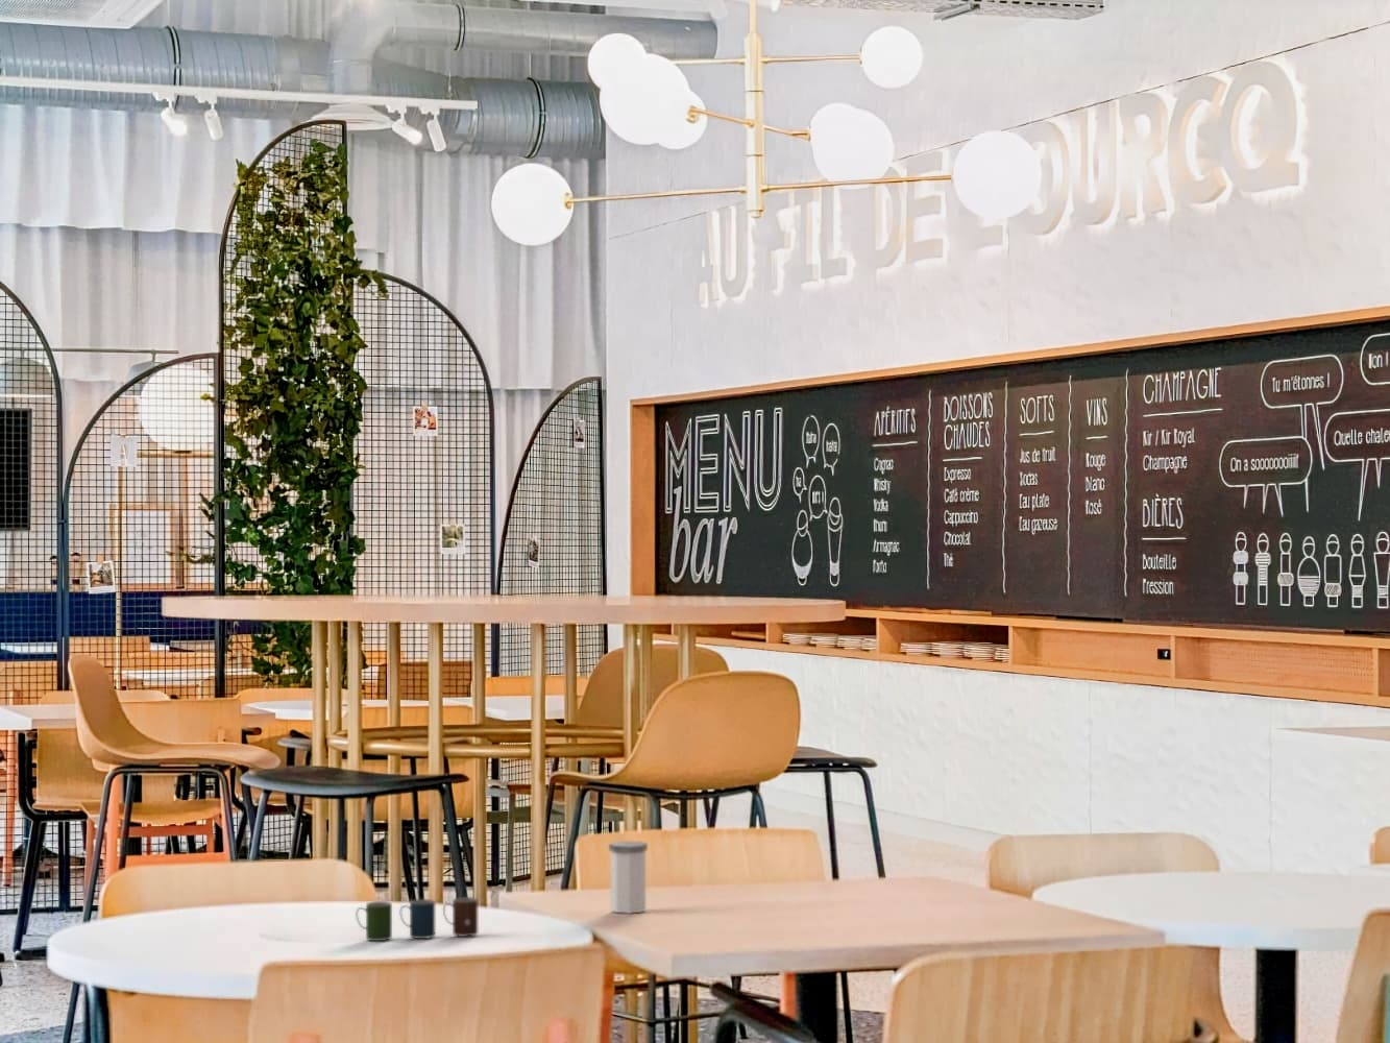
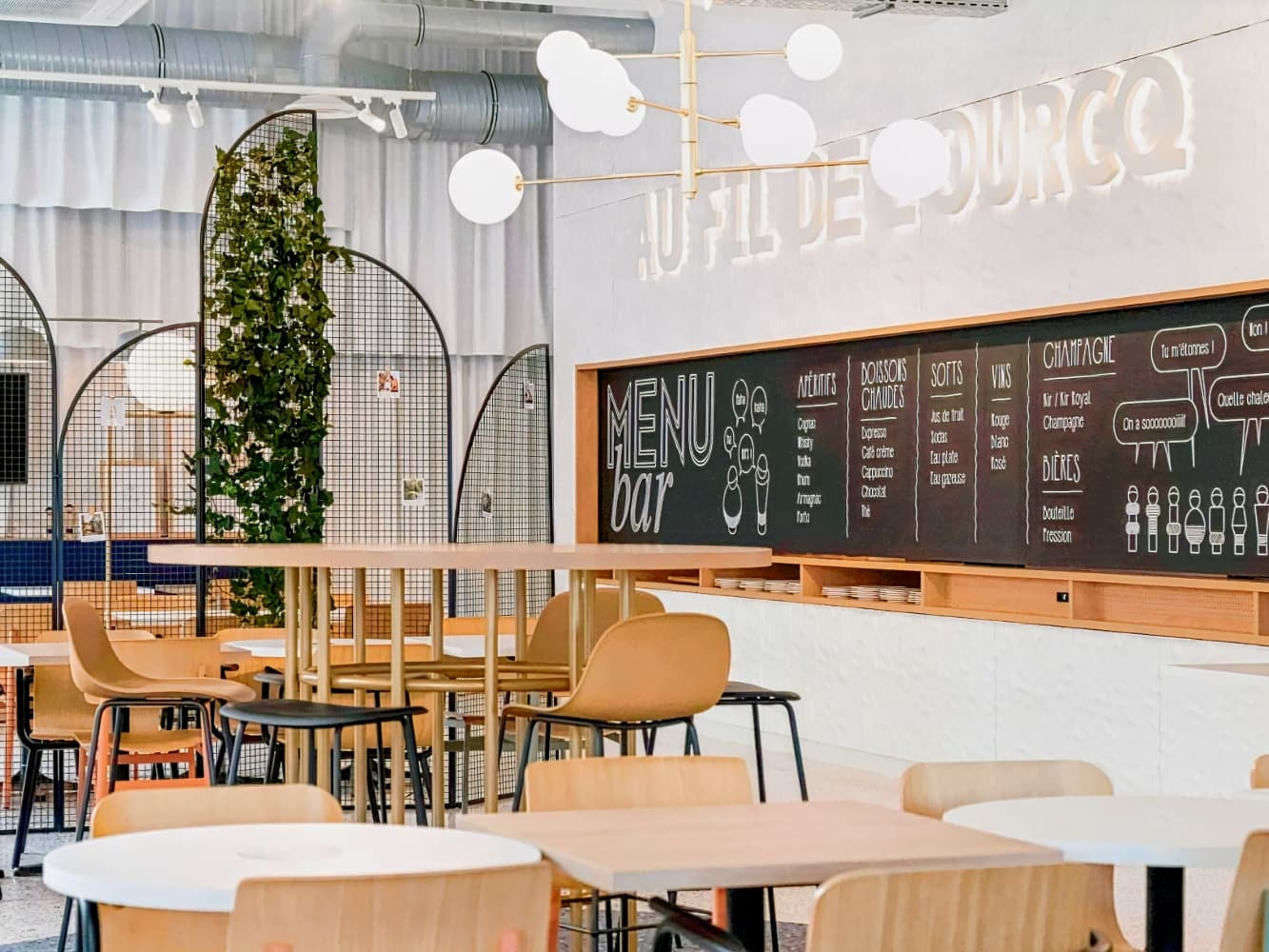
- cup (417, 907)
- salt shaker (628, 876)
